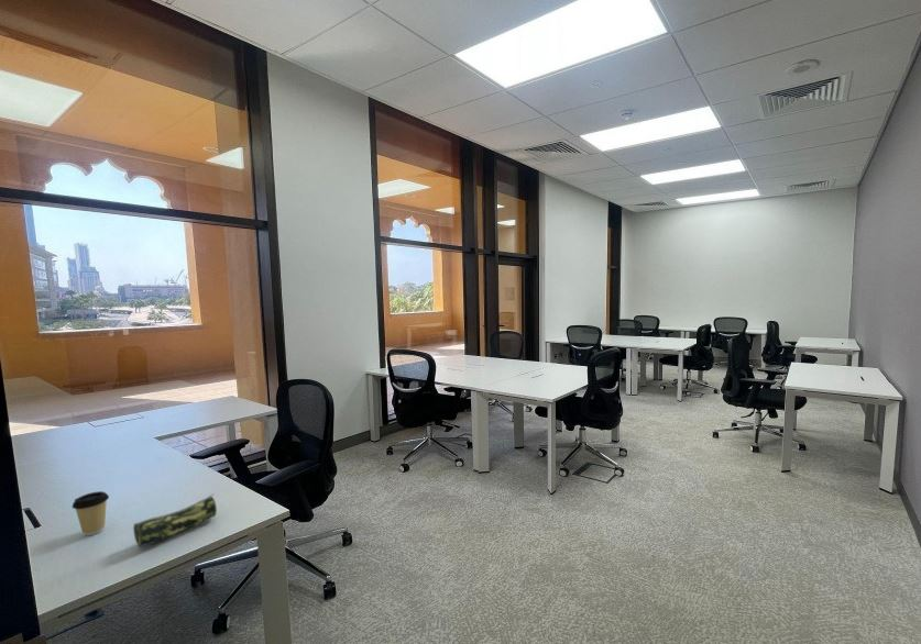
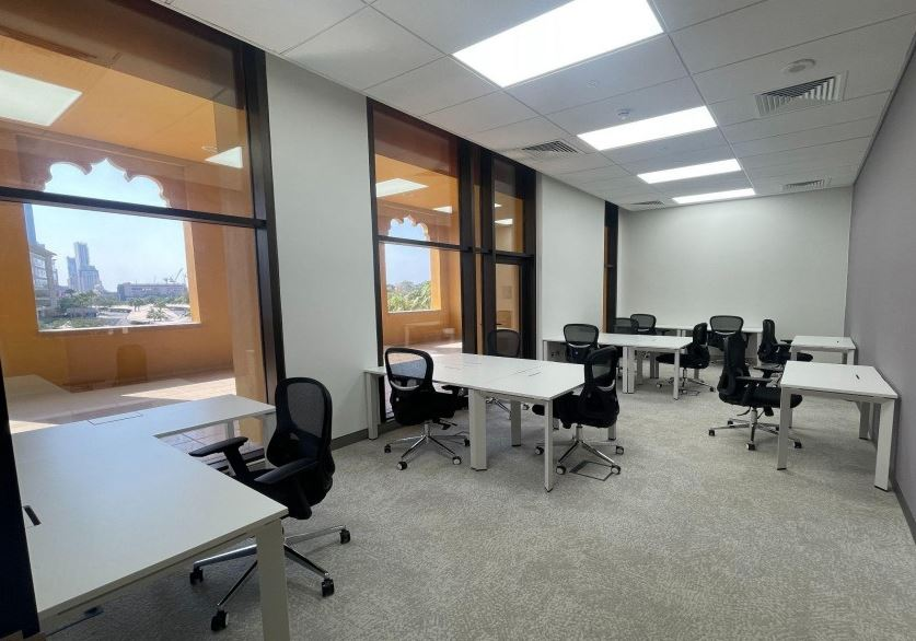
- pencil case (178, 519)
- coffee cup (91, 513)
